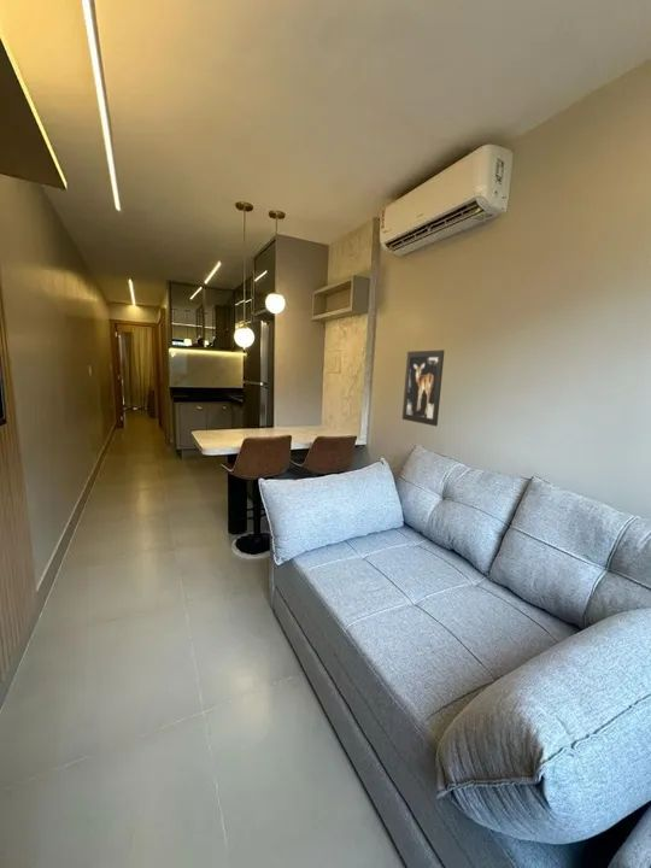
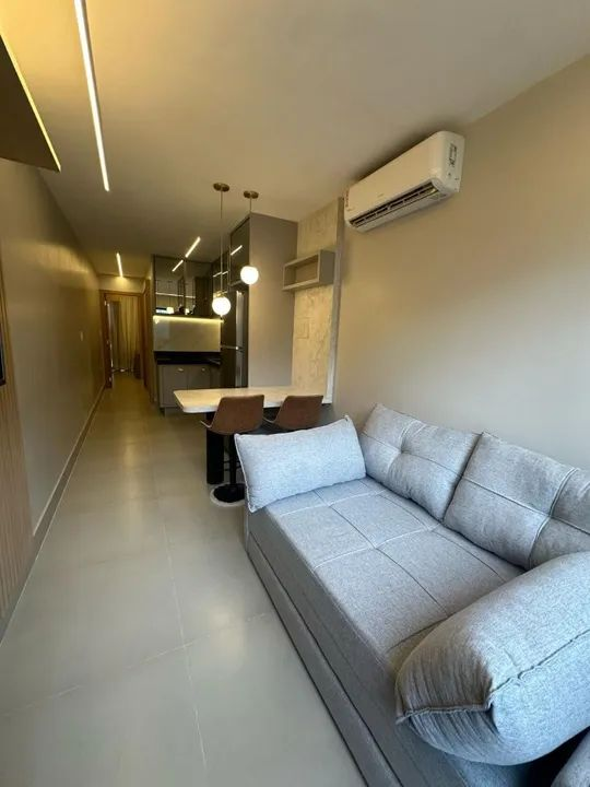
- wall art (421, 387)
